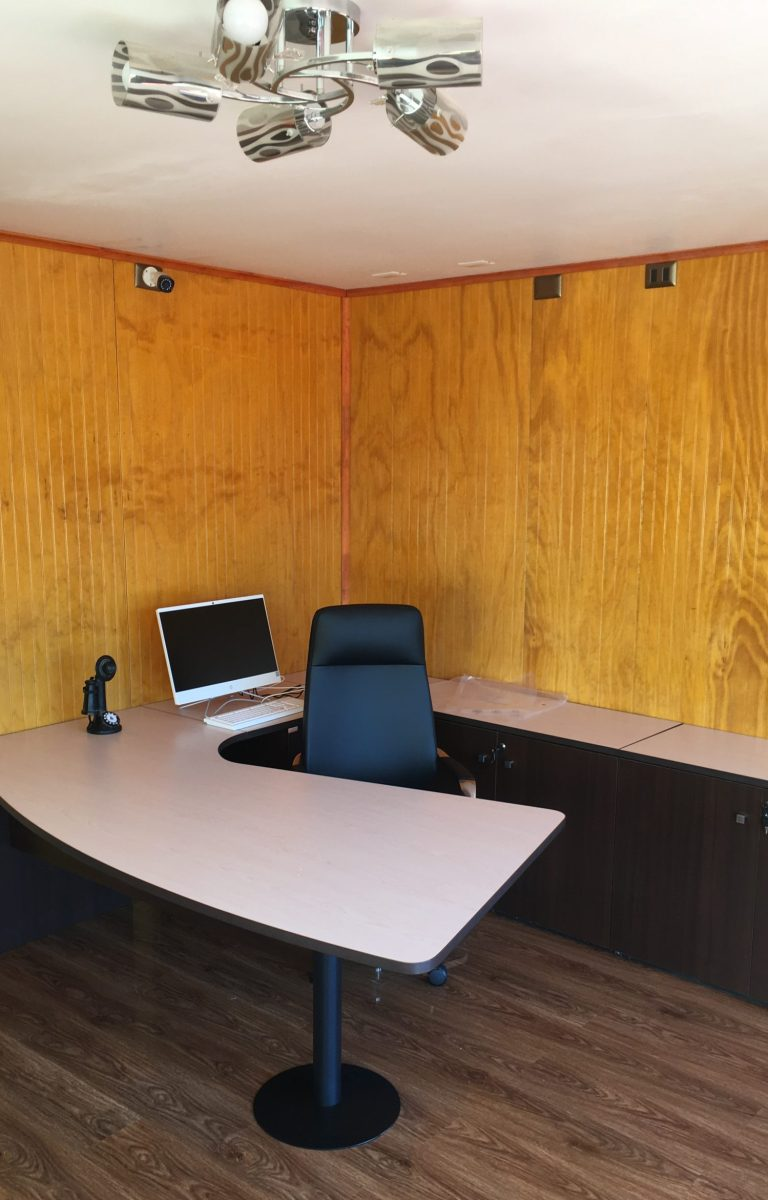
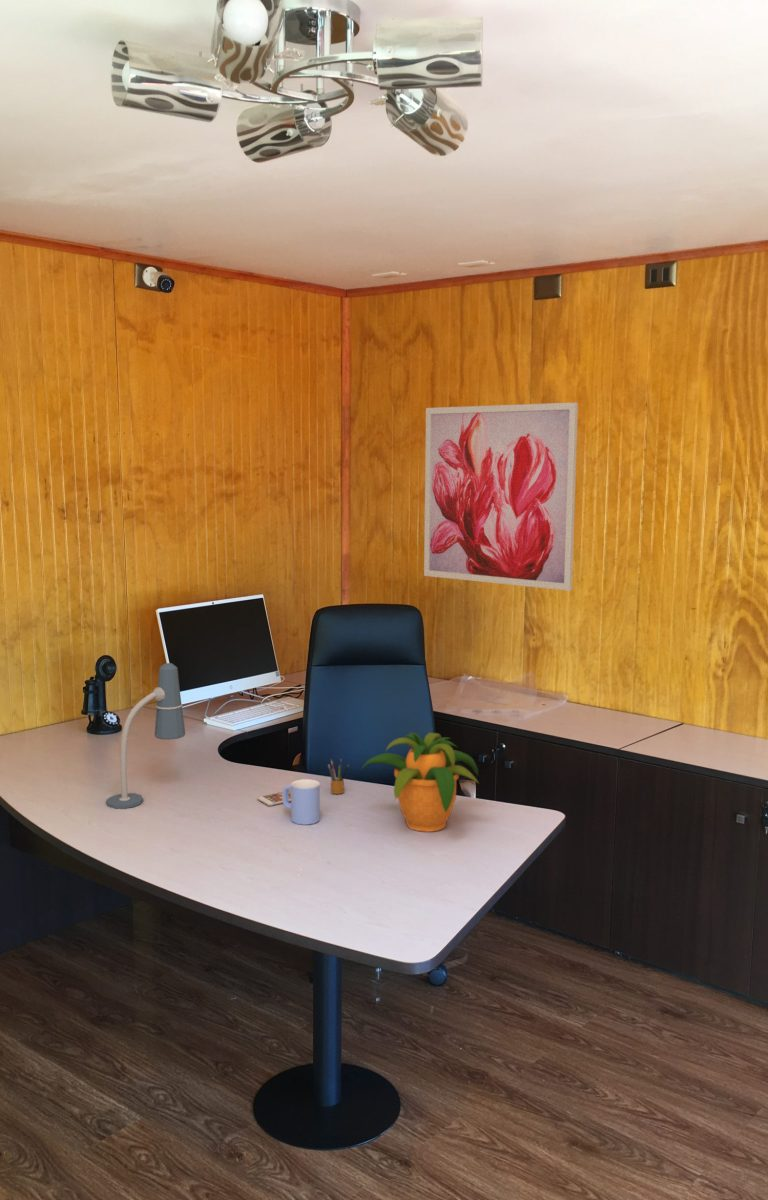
+ mug (301, 799)
+ pencil box (338, 776)
+ wall art (495, 495)
+ desk lamp (155, 732)
+ potted plant (419, 776)
+ smartphone (282, 797)
